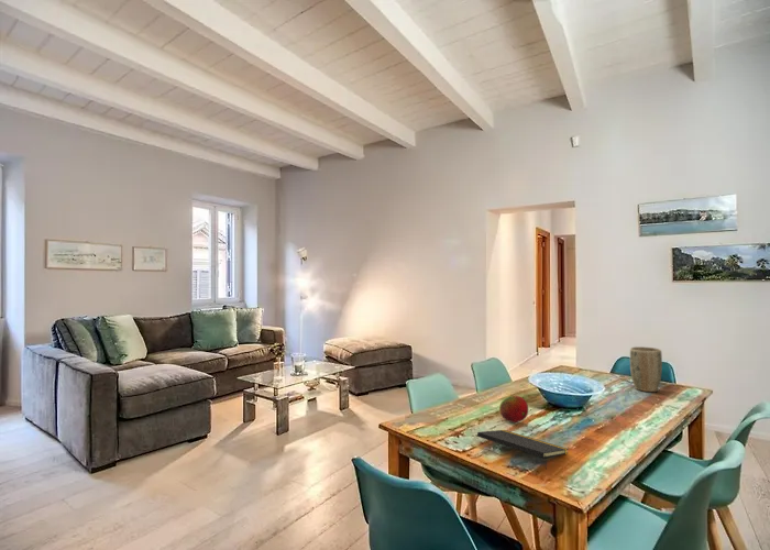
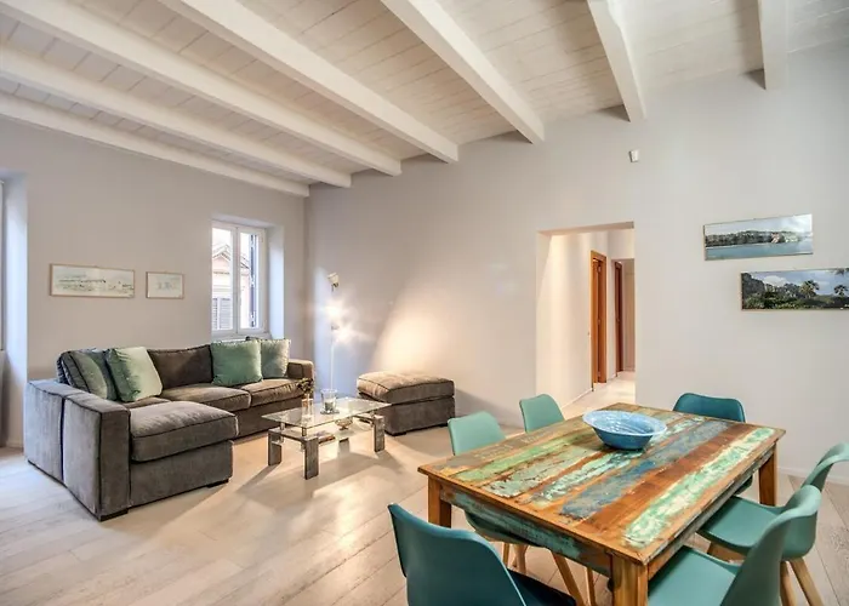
- fruit (513, 408)
- notepad (521, 442)
- plant pot (646, 369)
